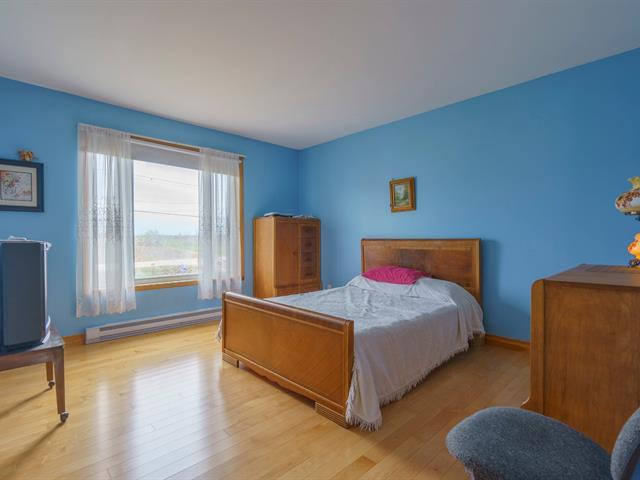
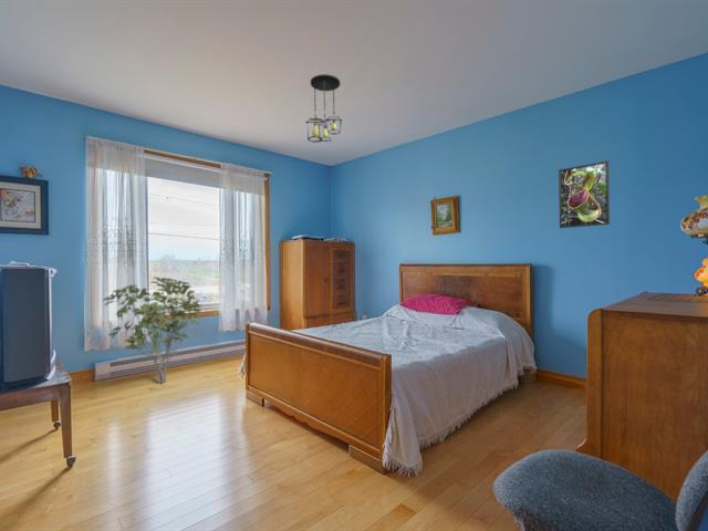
+ ceiling light fixture (324, 113)
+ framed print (583, 196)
+ shrub (160, 329)
